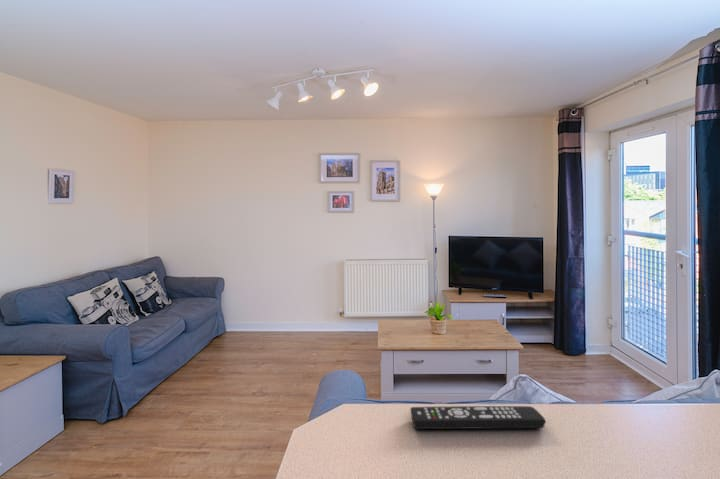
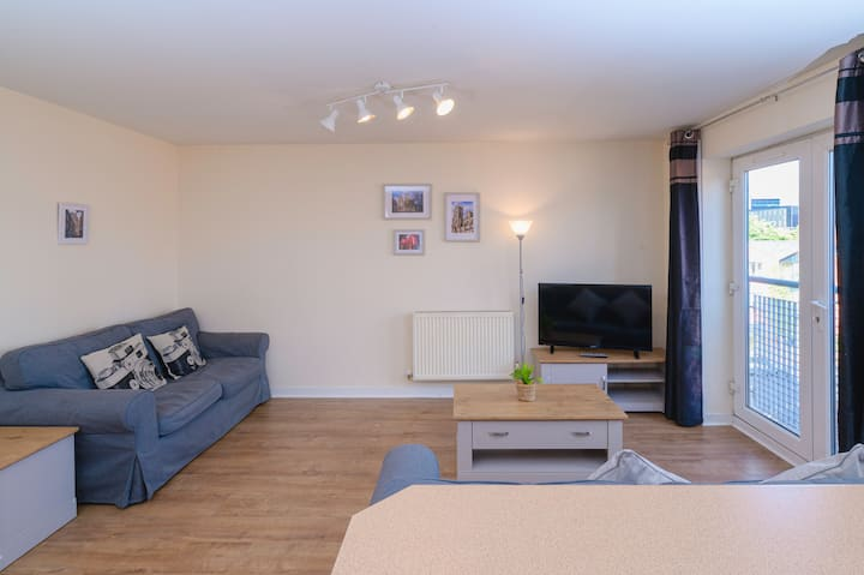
- remote control (475, 418)
